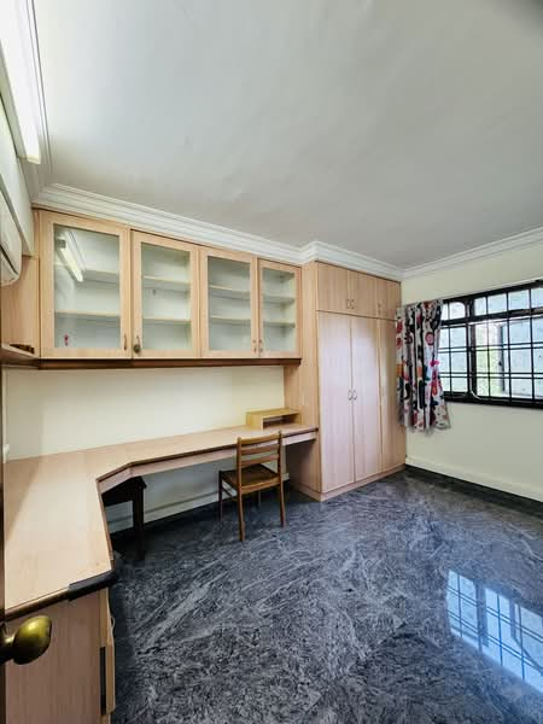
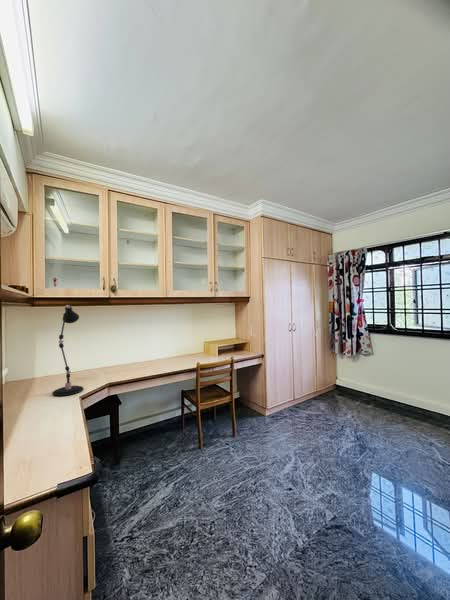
+ desk lamp (63, 351)
